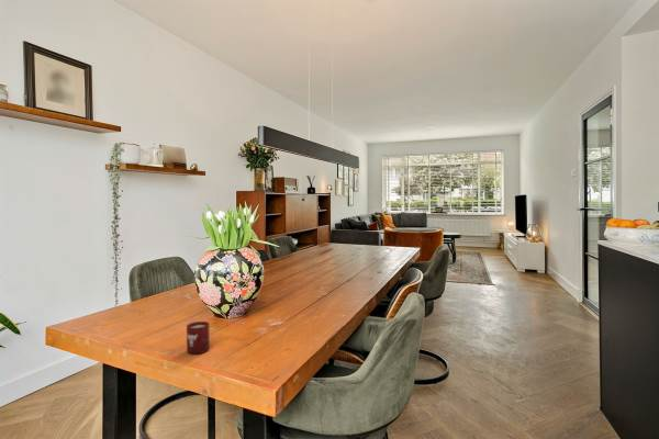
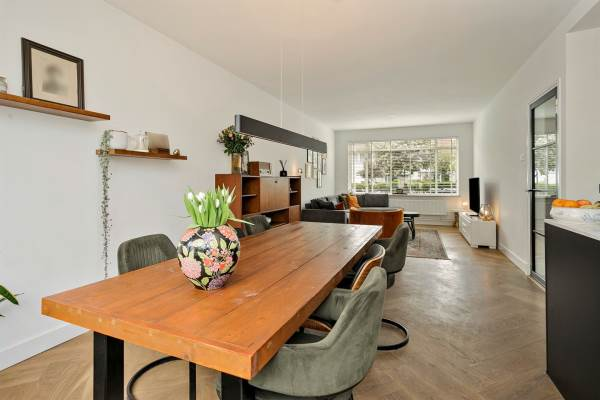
- cup (200, 335)
